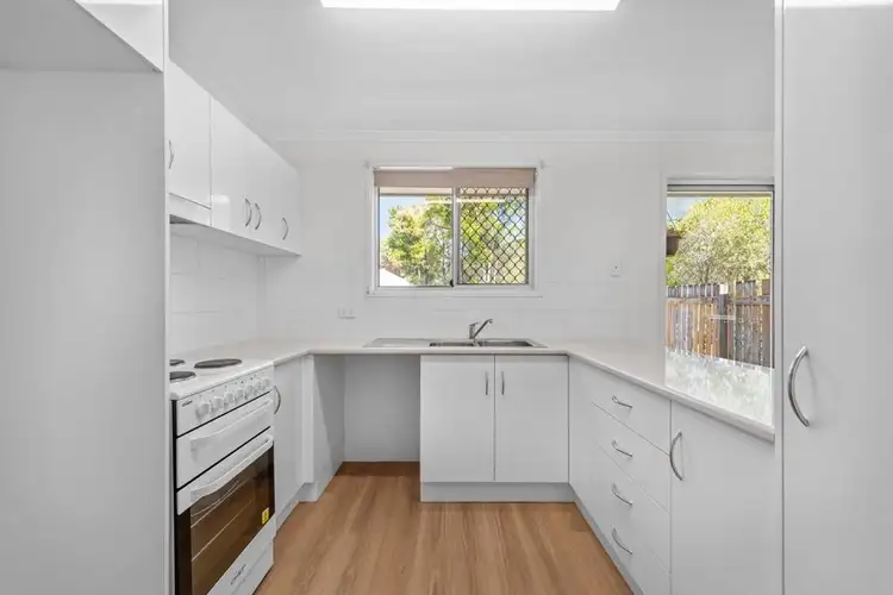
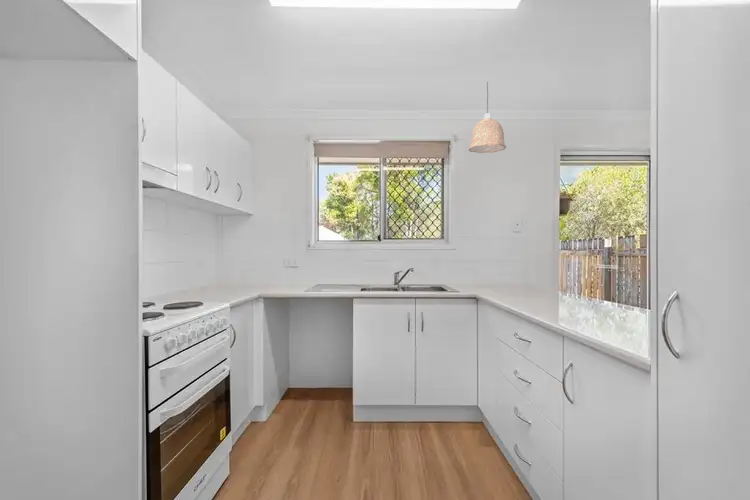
+ pendant lamp (487, 115)
